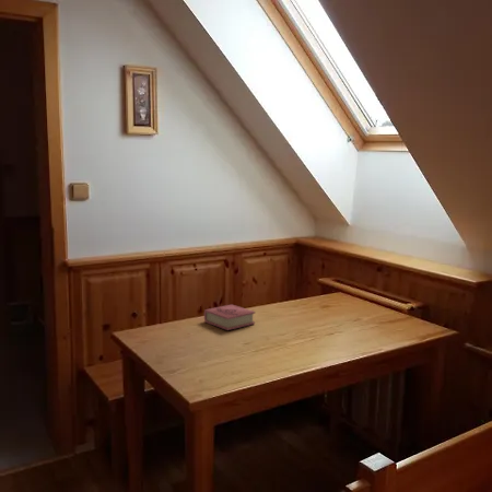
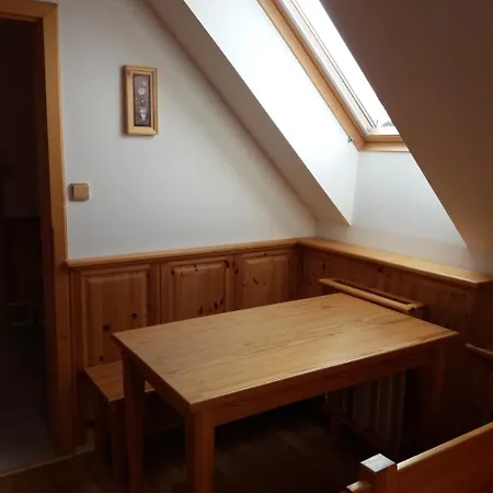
- book (229, 316)
